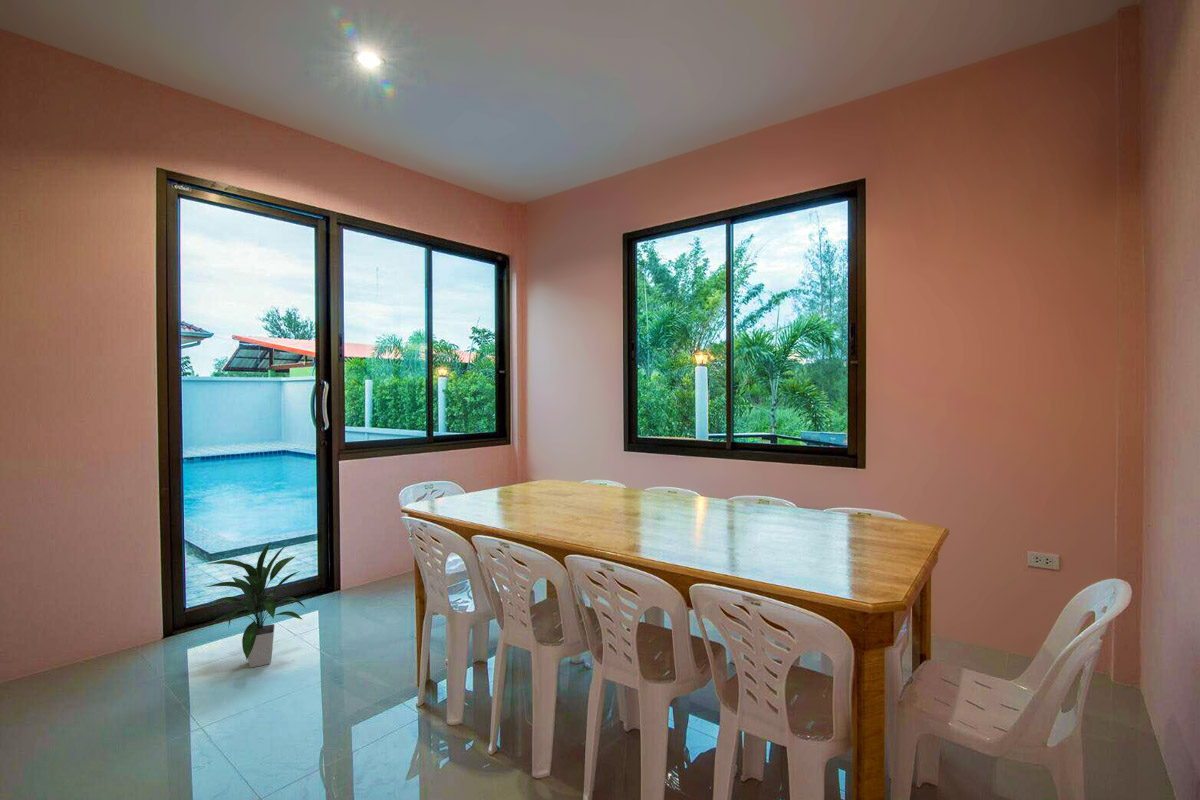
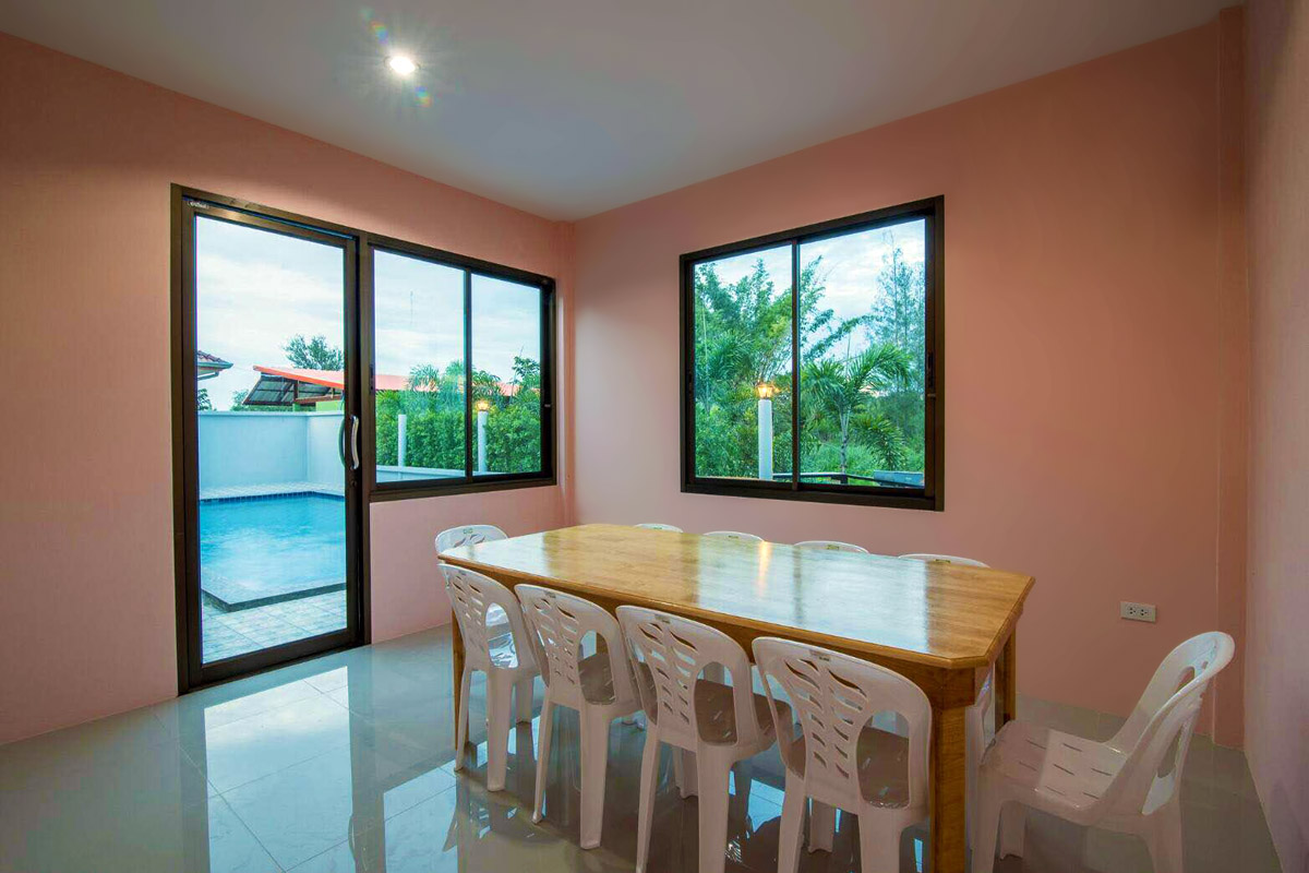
- indoor plant (257, 604)
